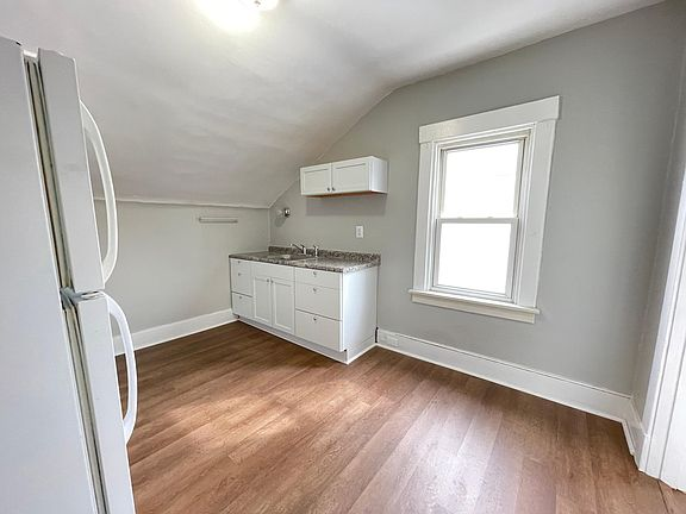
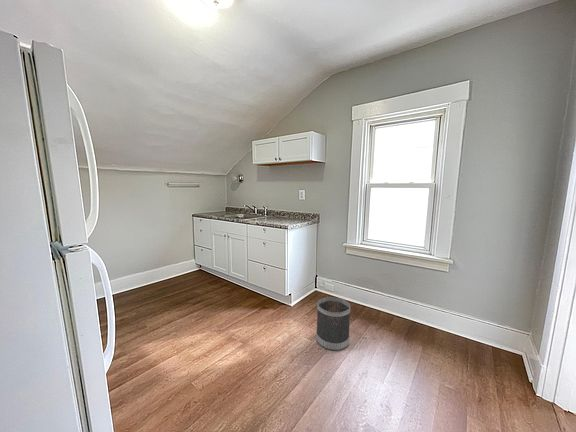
+ wastebasket (333, 322)
